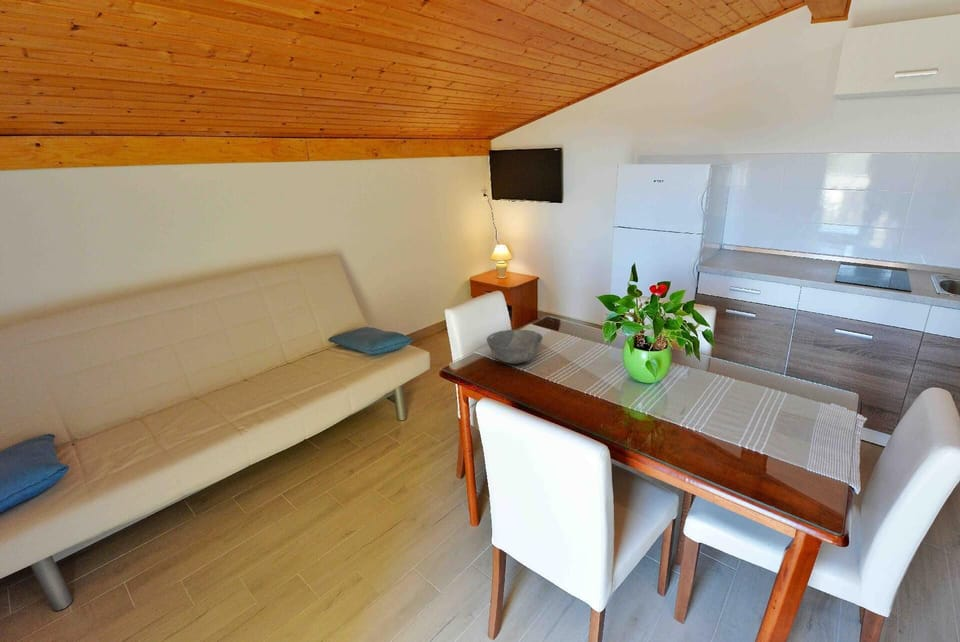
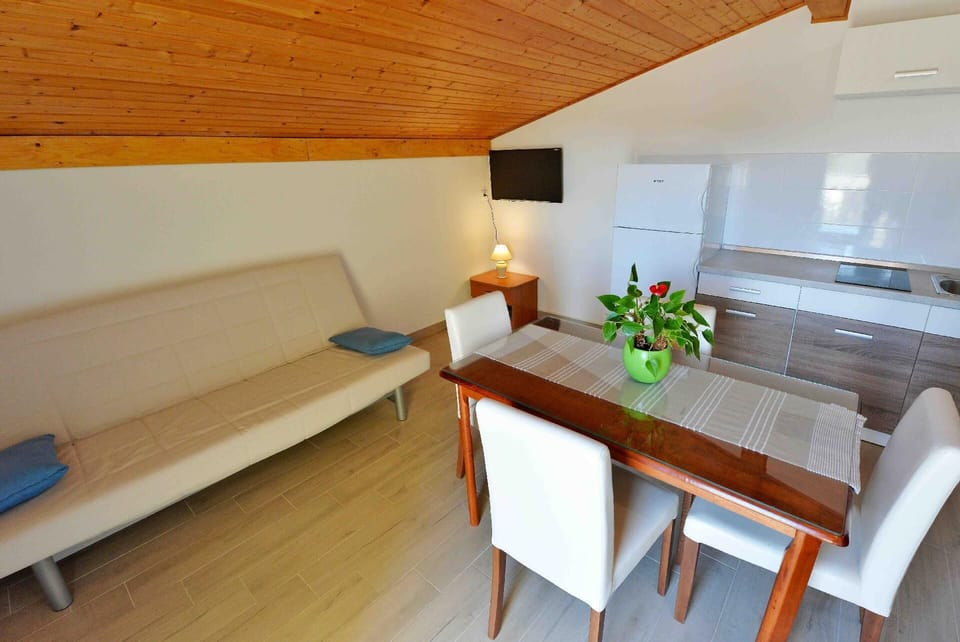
- bowl (515, 349)
